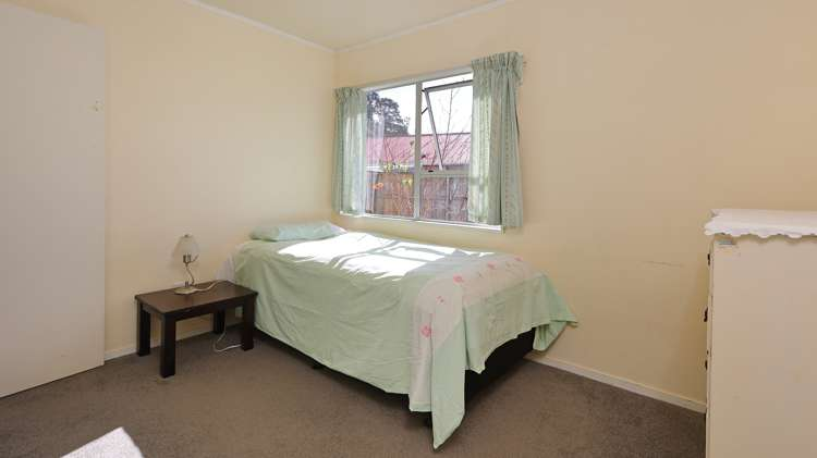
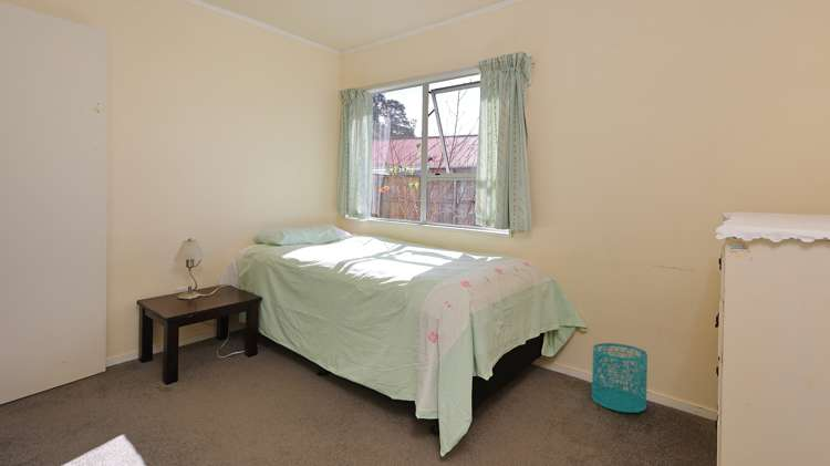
+ wastebasket (619, 375)
